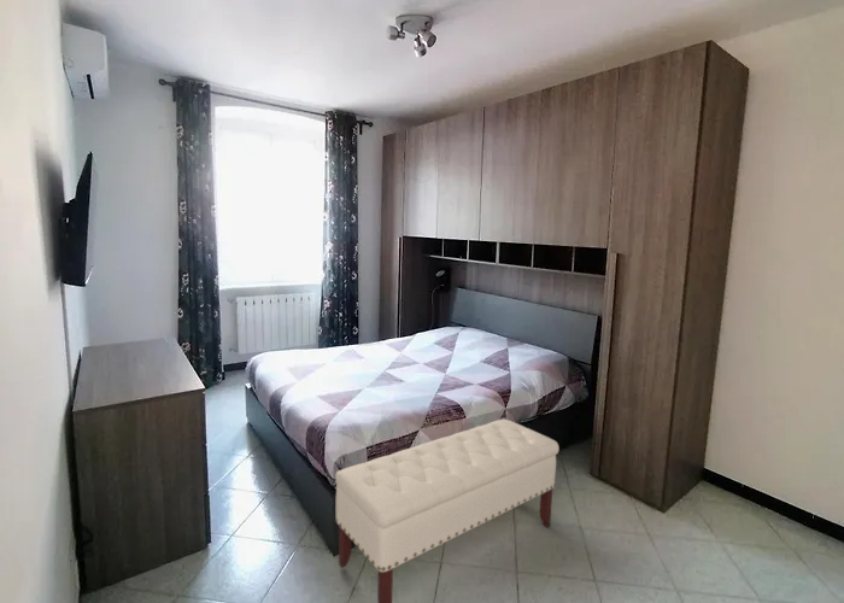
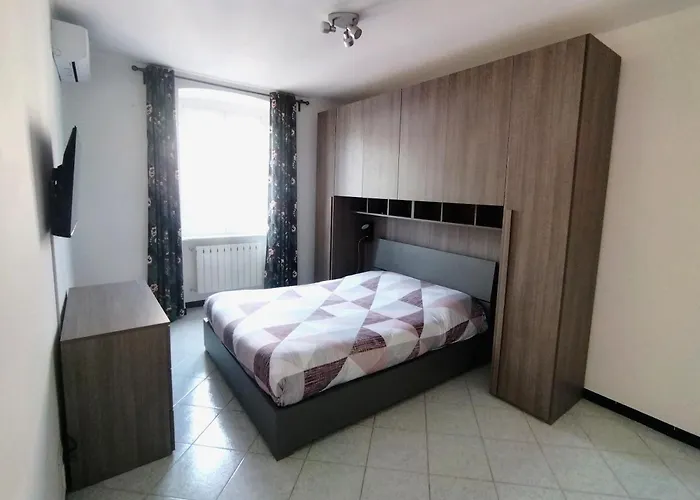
- bench (453, 498)
